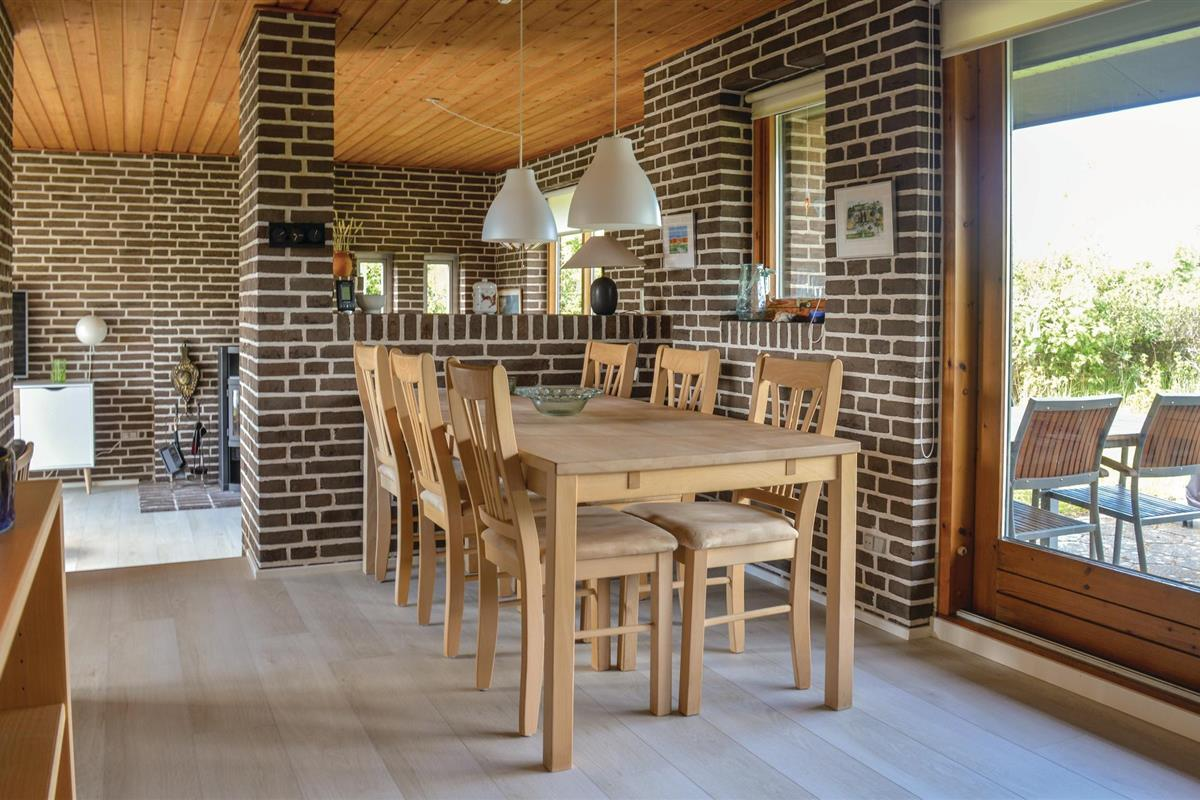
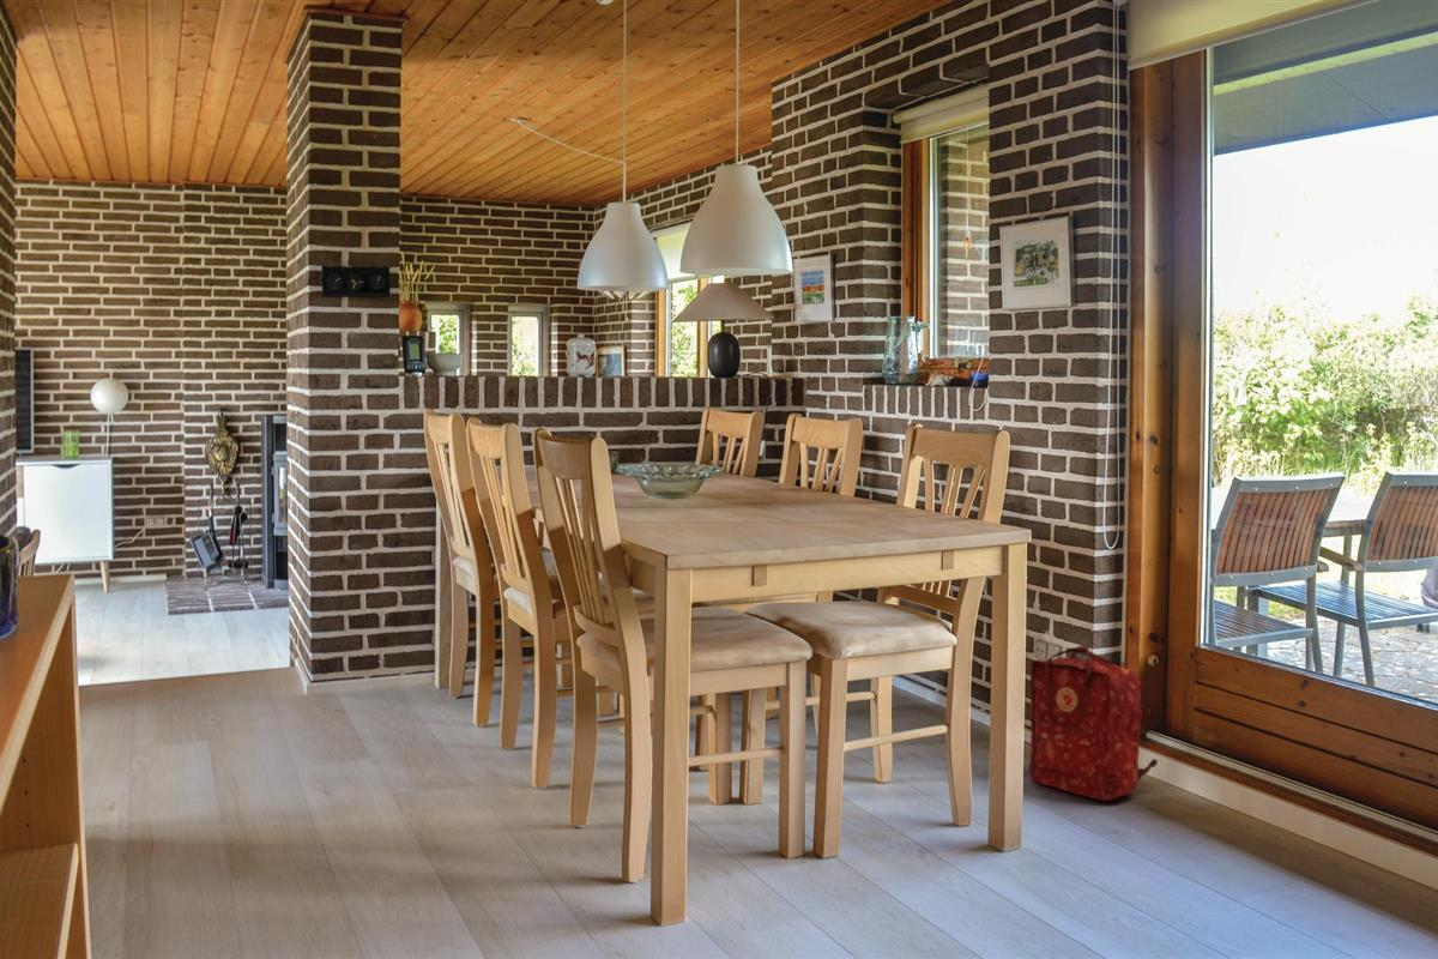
+ backpack (1086, 714)
